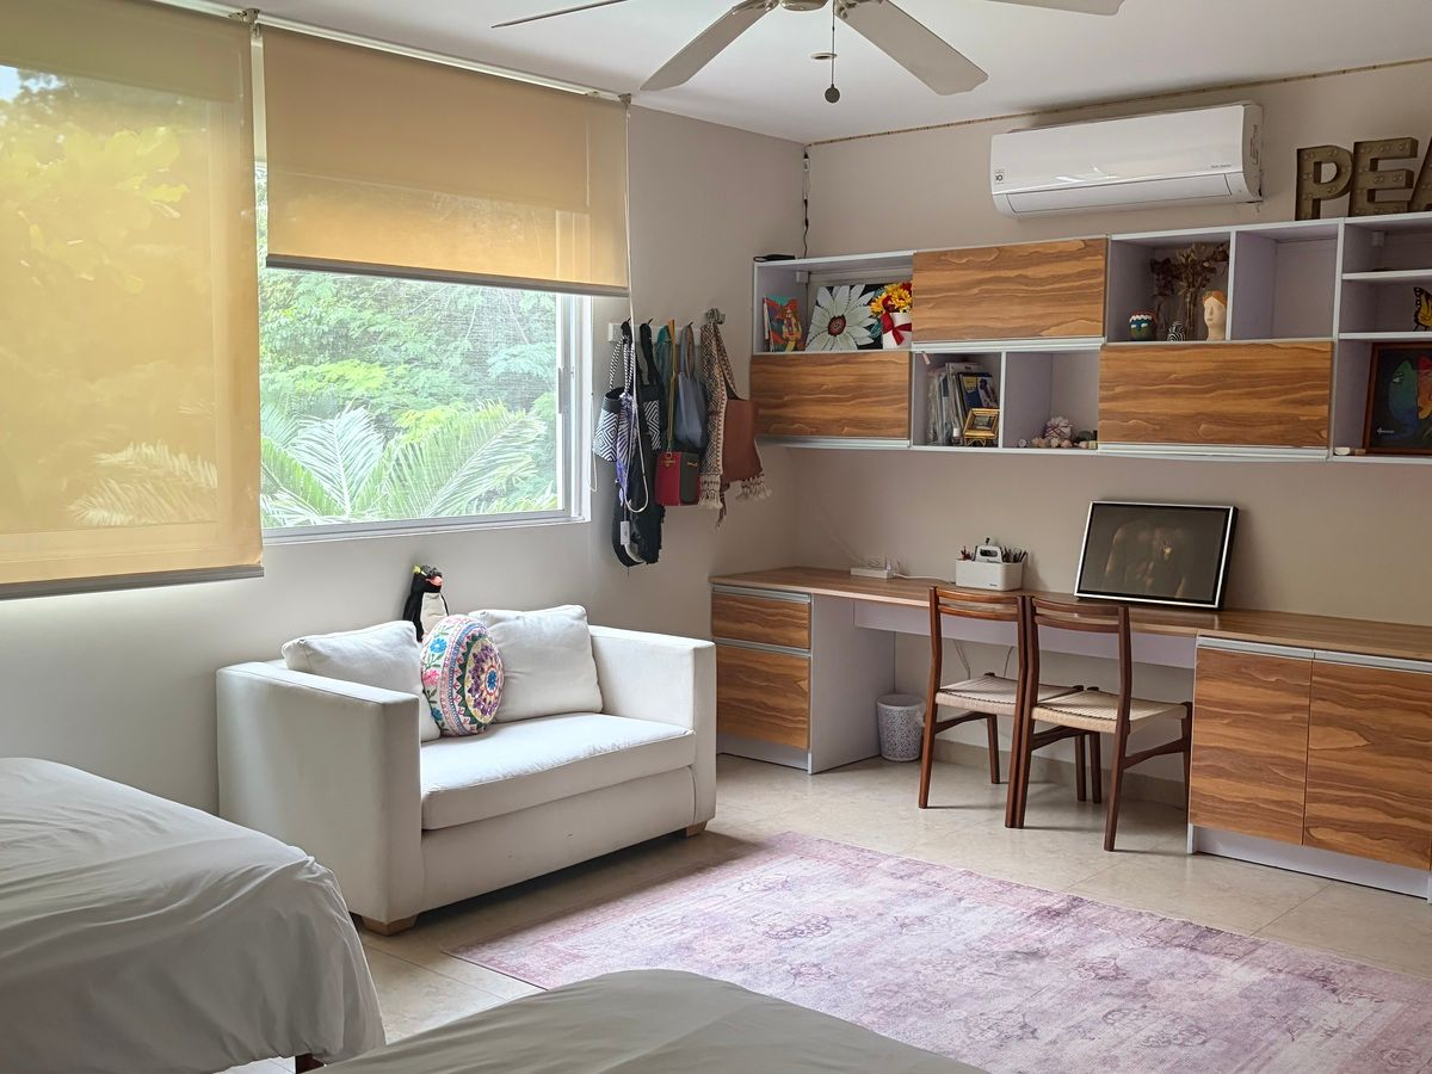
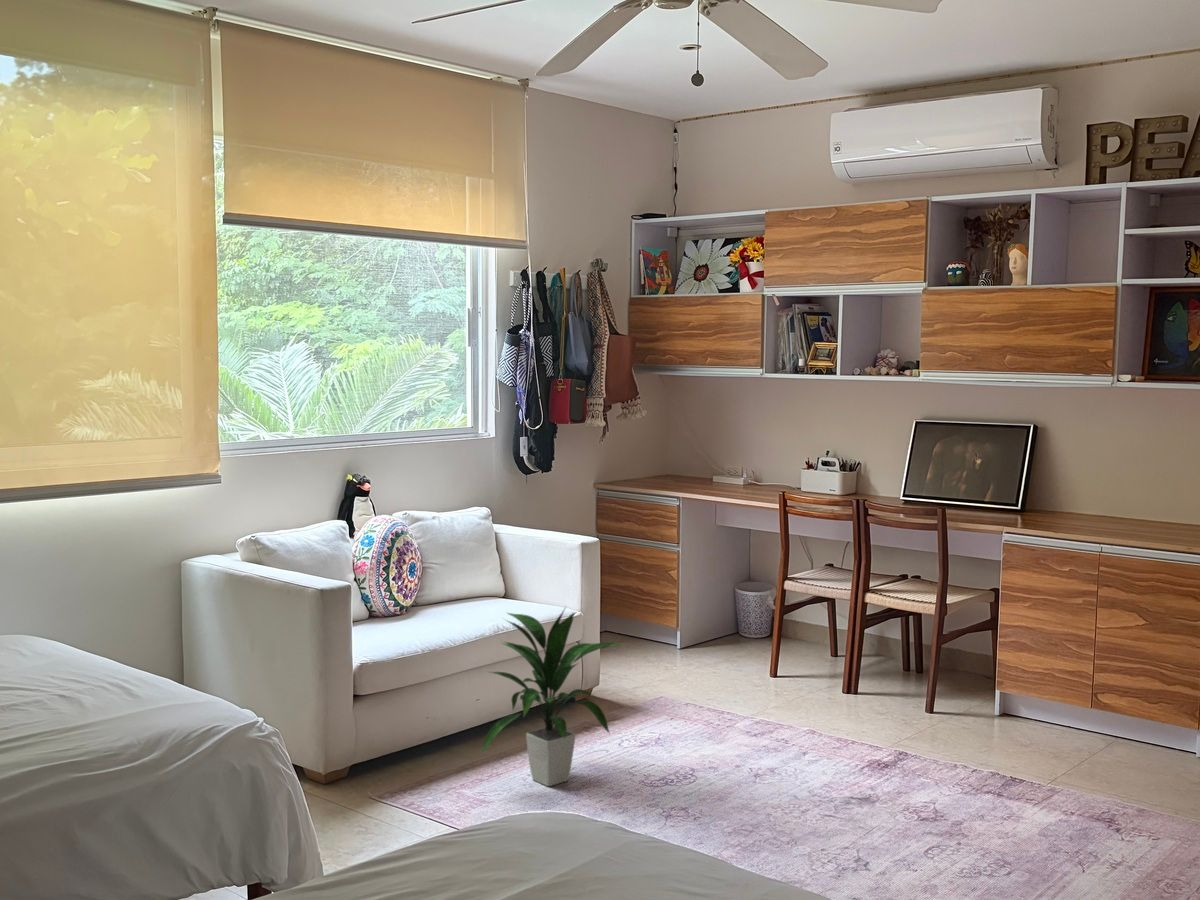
+ indoor plant (544, 692)
